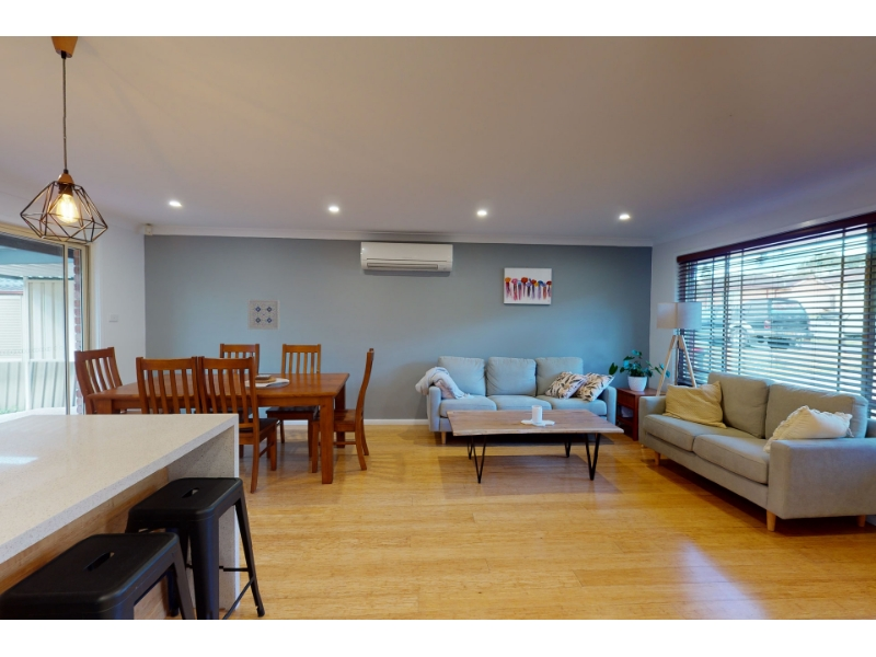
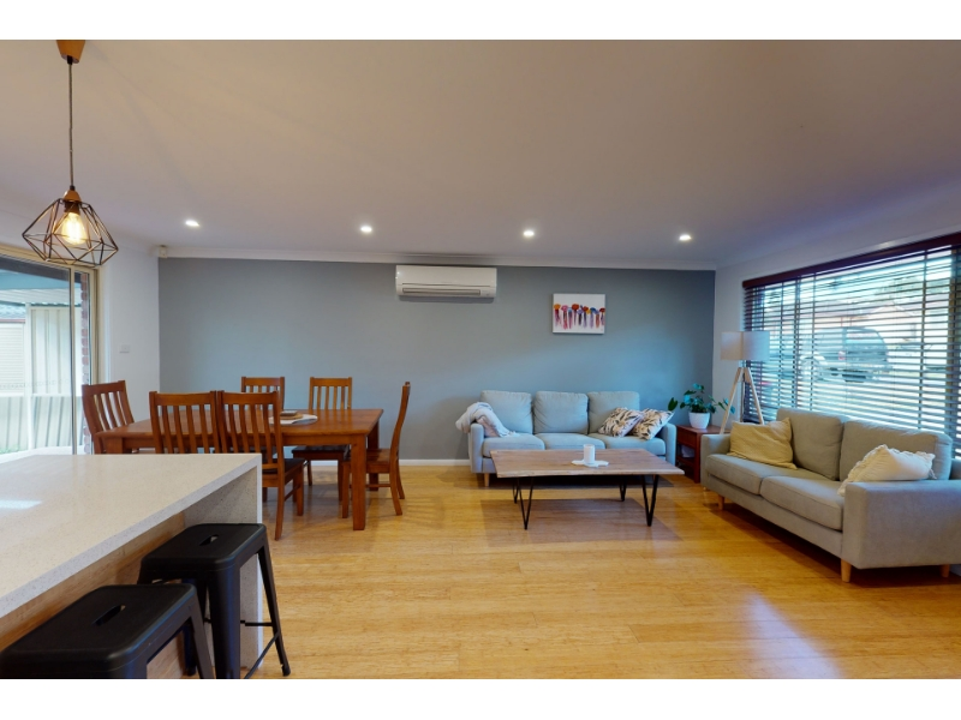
- wall art (264, 314)
